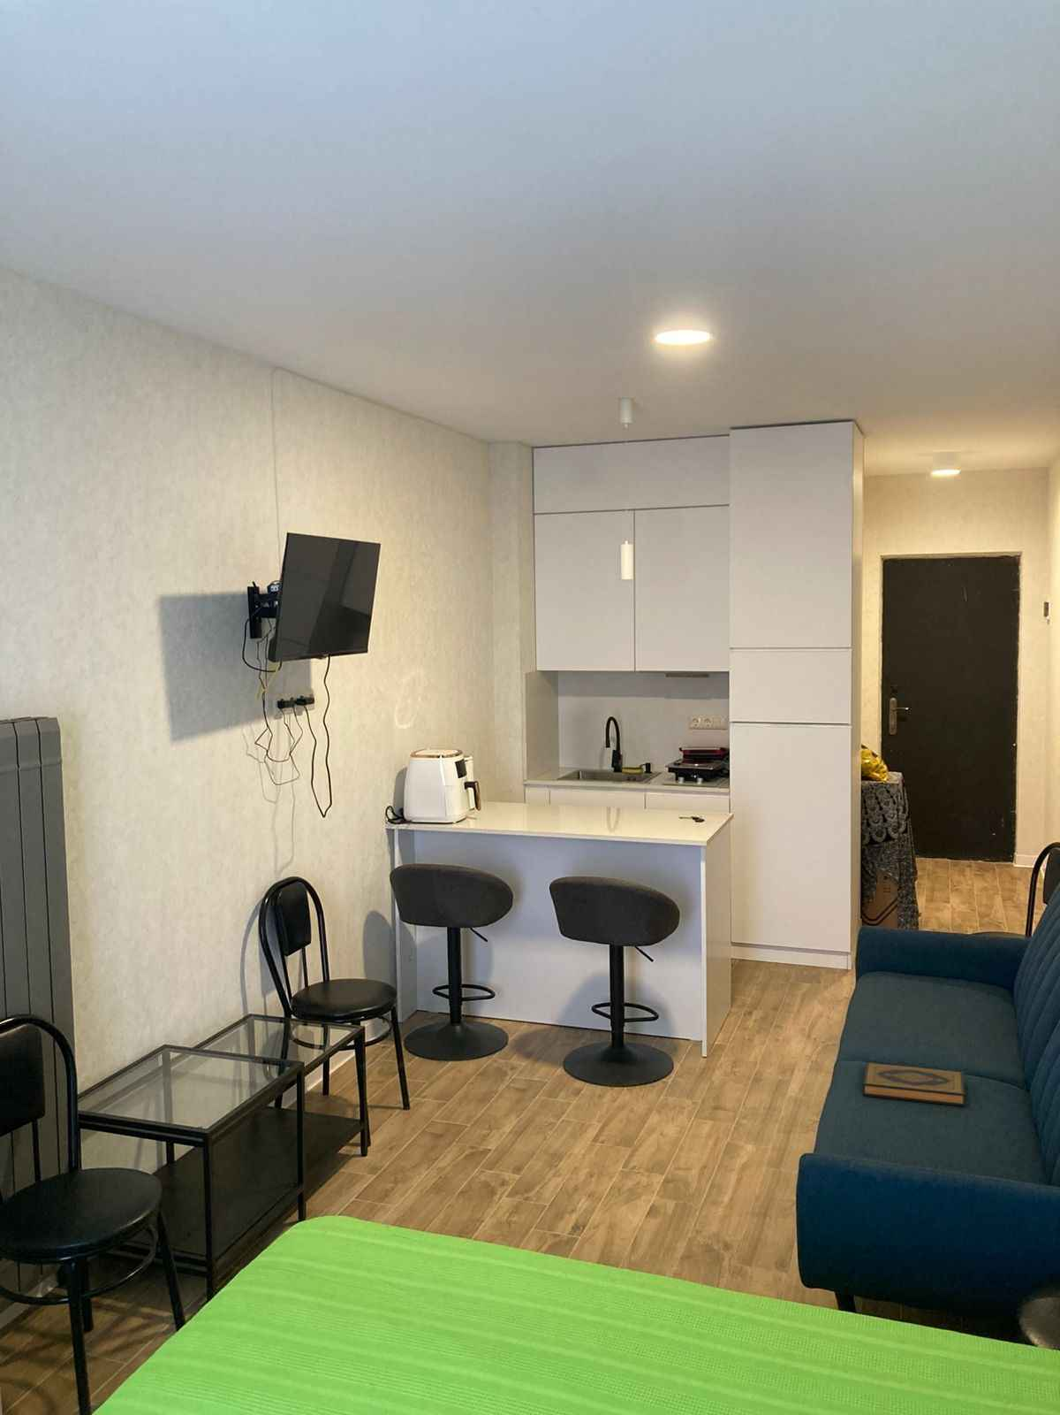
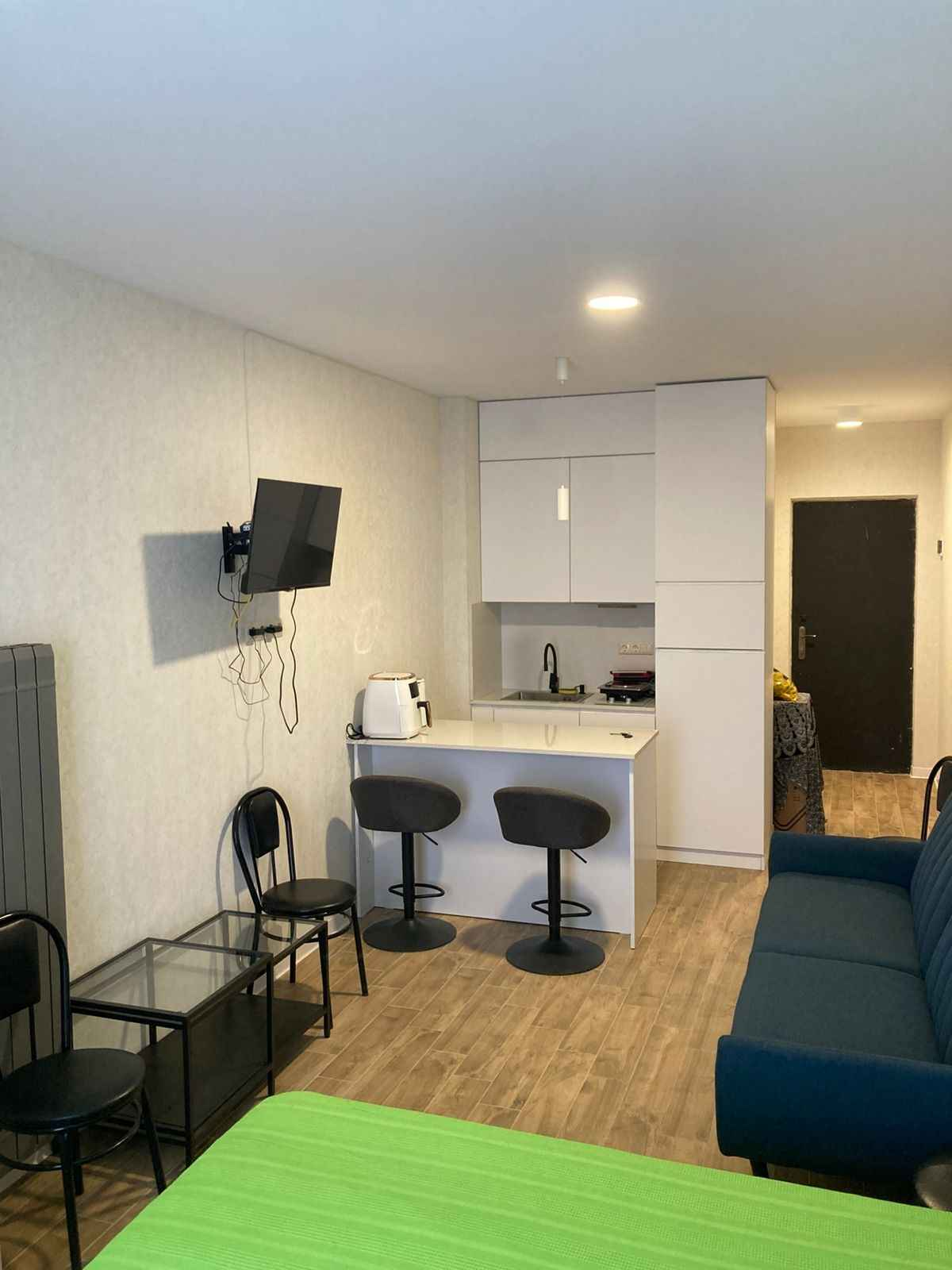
- hardback book (913, 1083)
